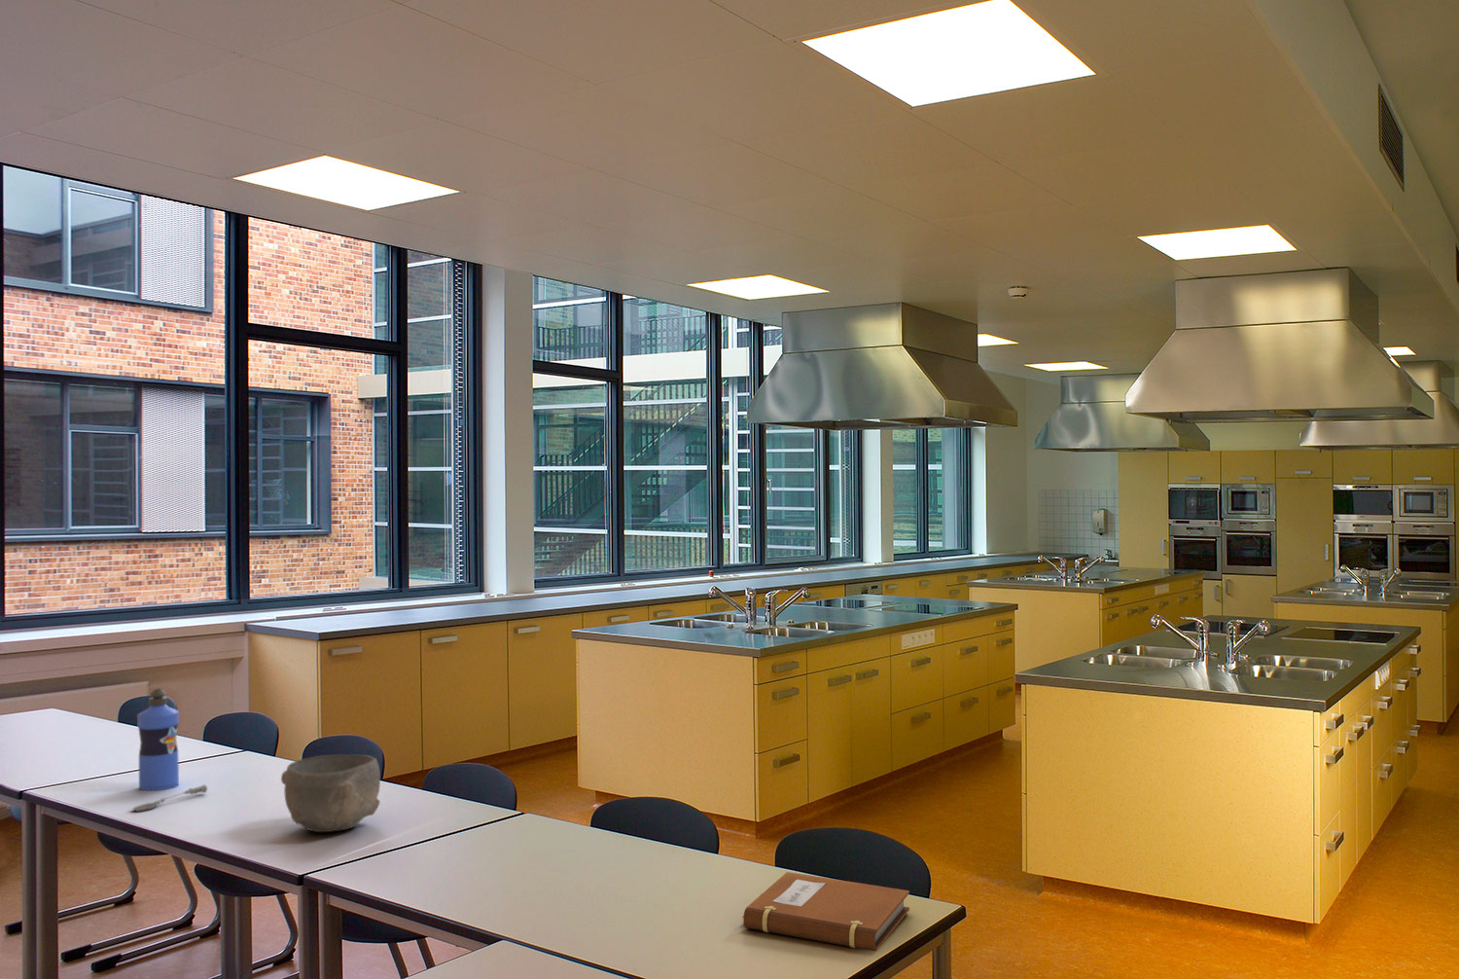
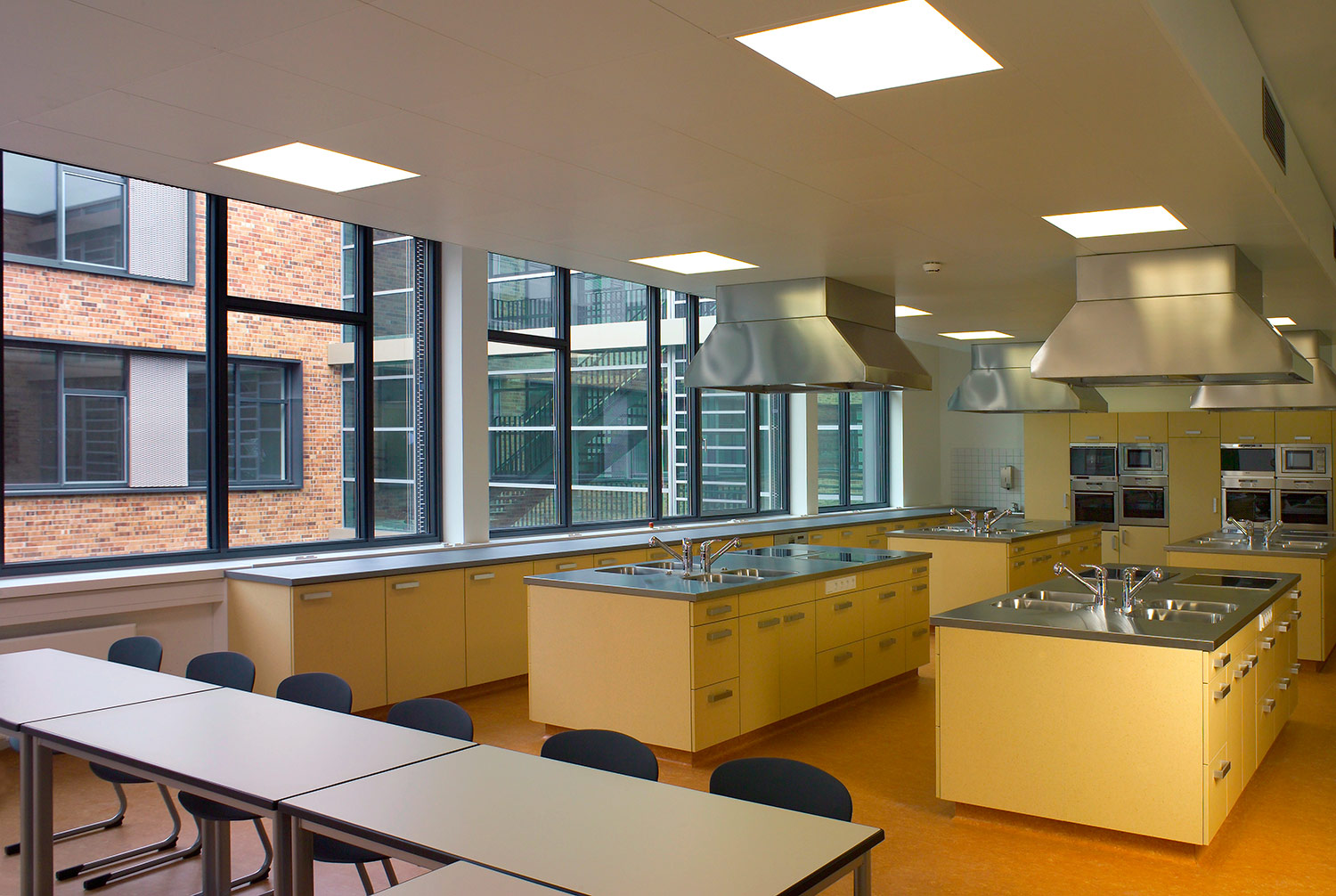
- soupspoon (170, 797)
- notebook (823, 909)
- bowl (334, 794)
- water bottle (157, 738)
